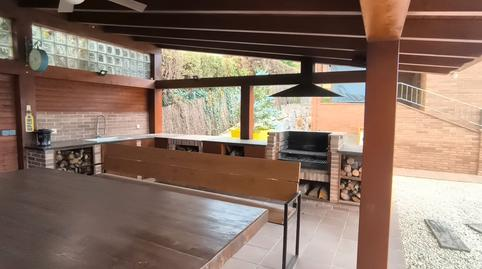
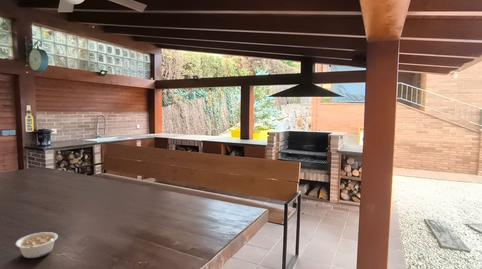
+ legume (38, 244)
